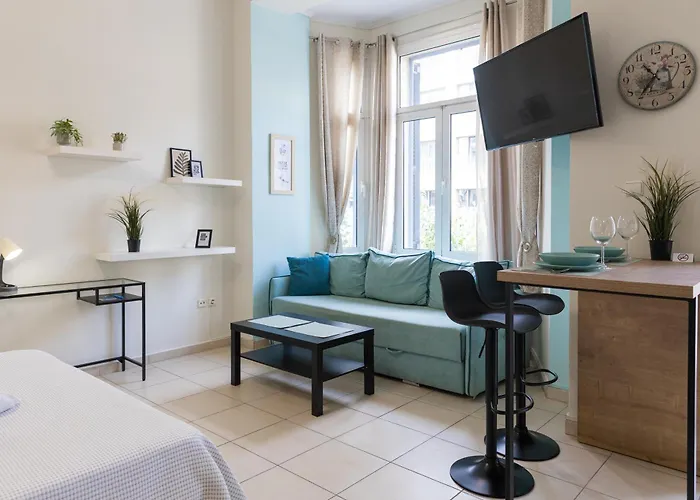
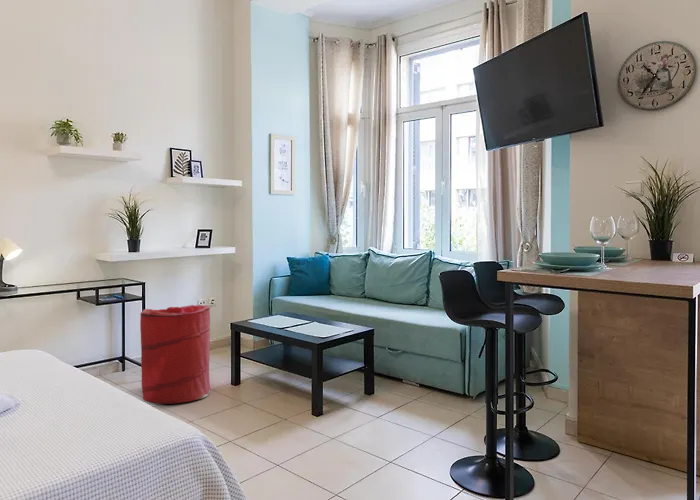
+ laundry hamper (176, 349)
